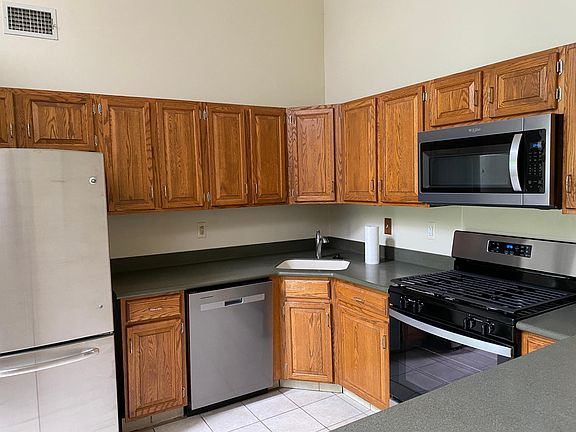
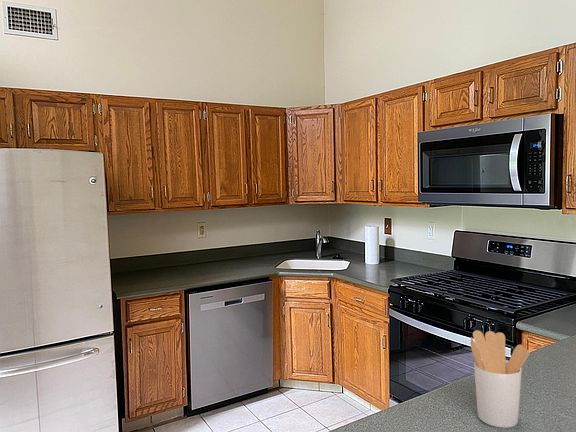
+ utensil holder (494, 374)
